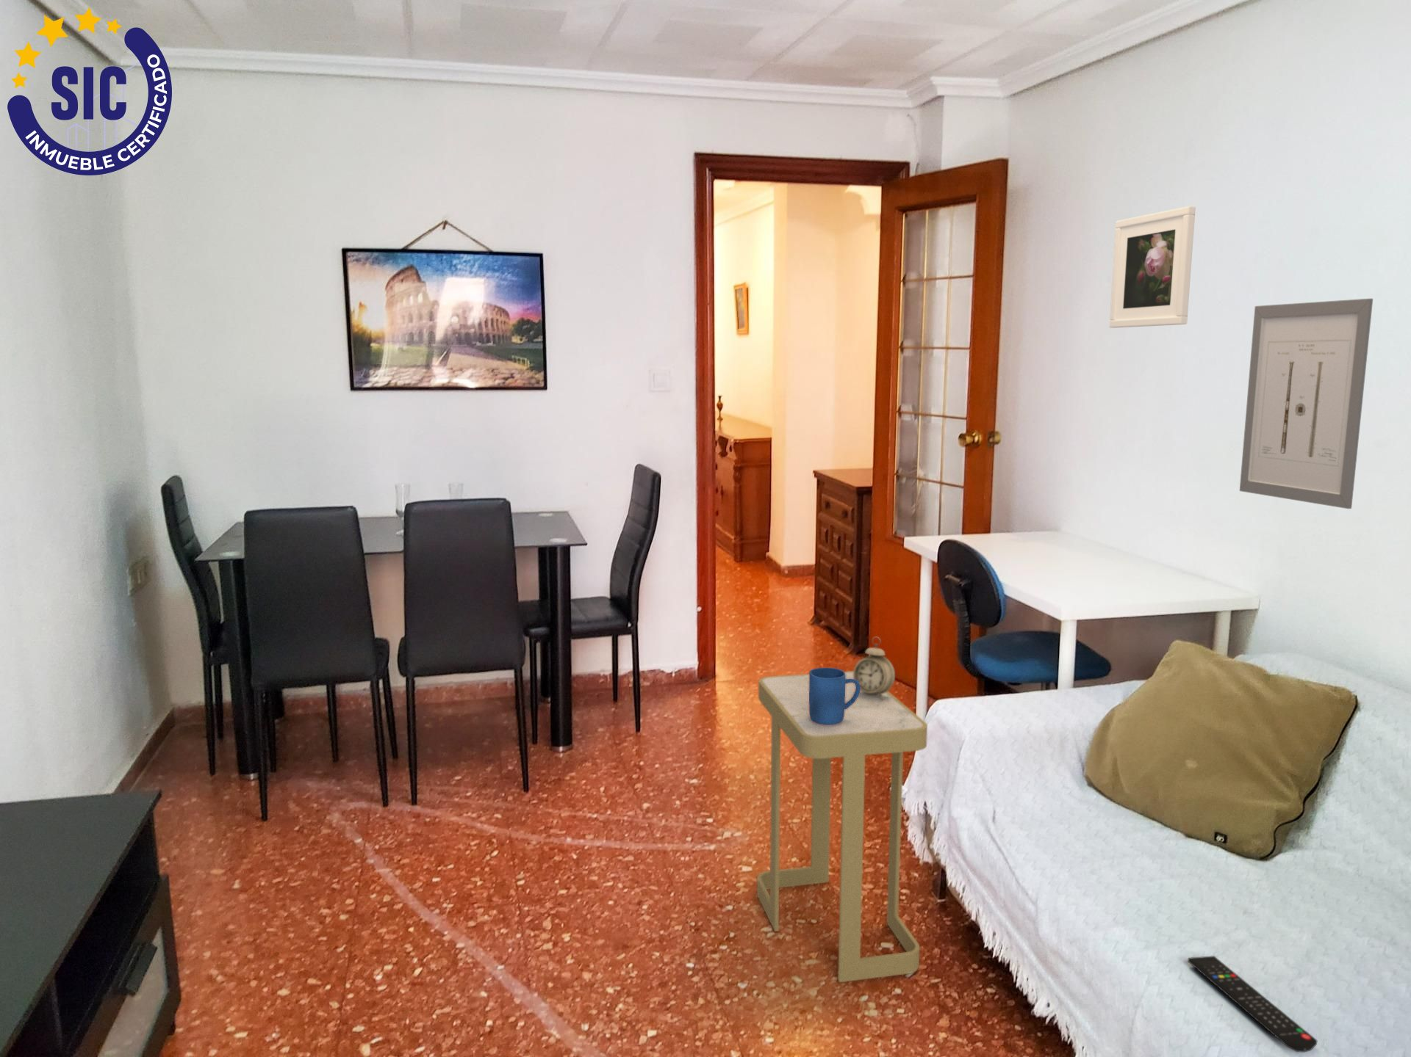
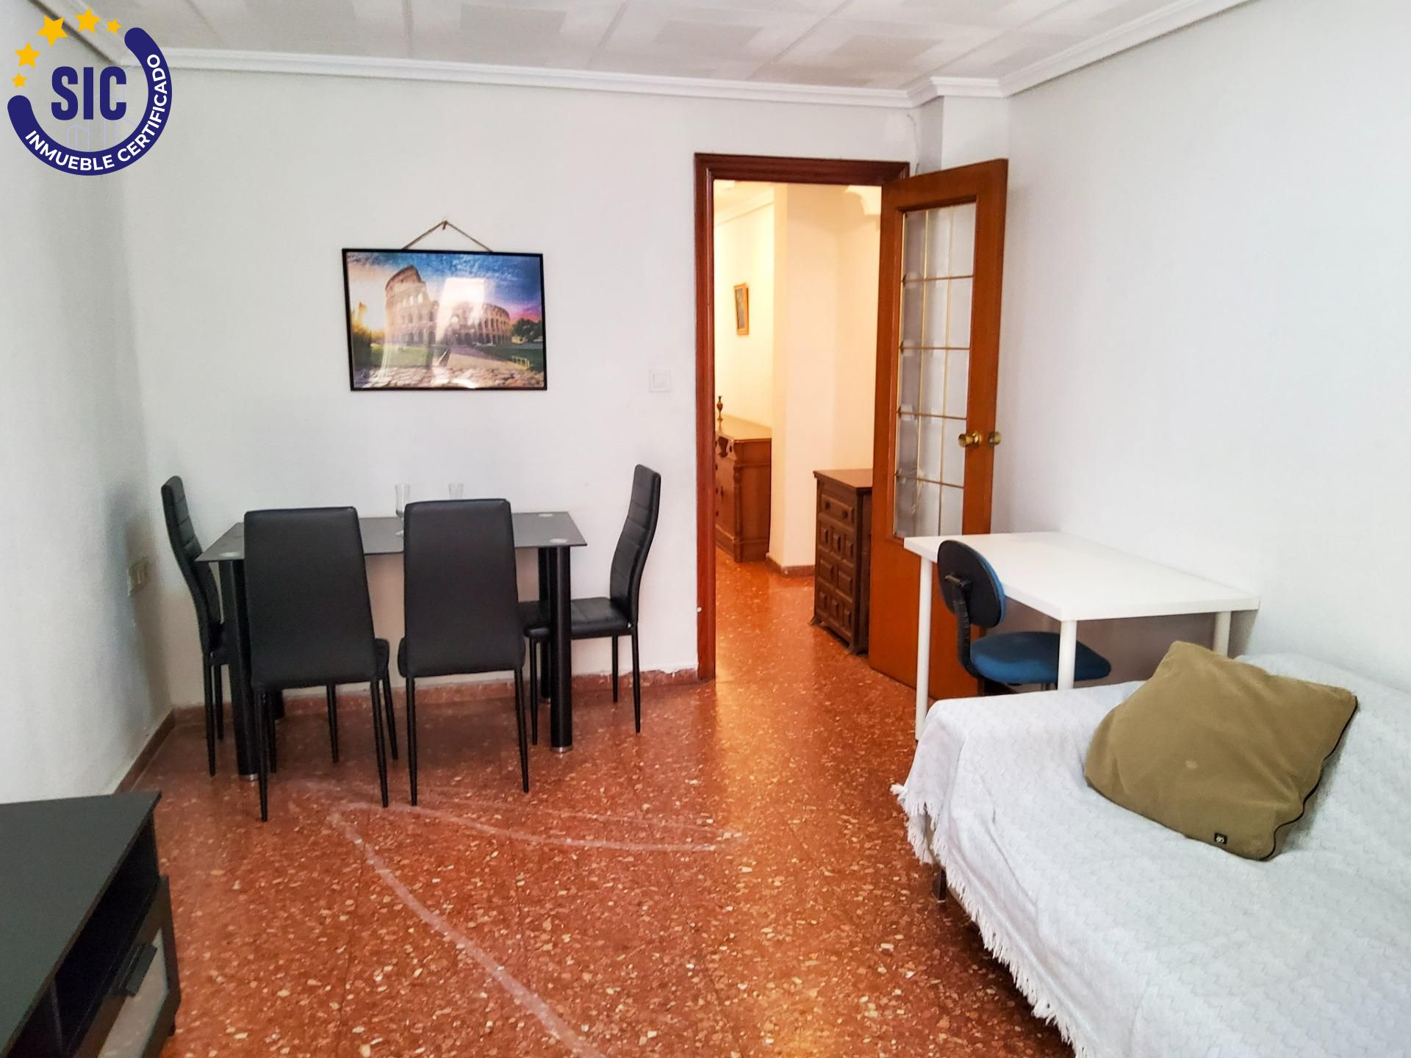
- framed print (1150, 270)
- mug (834, 695)
- wall art (1301, 402)
- remote control (1249, 1000)
- side table (830, 816)
- alarm clock (873, 666)
